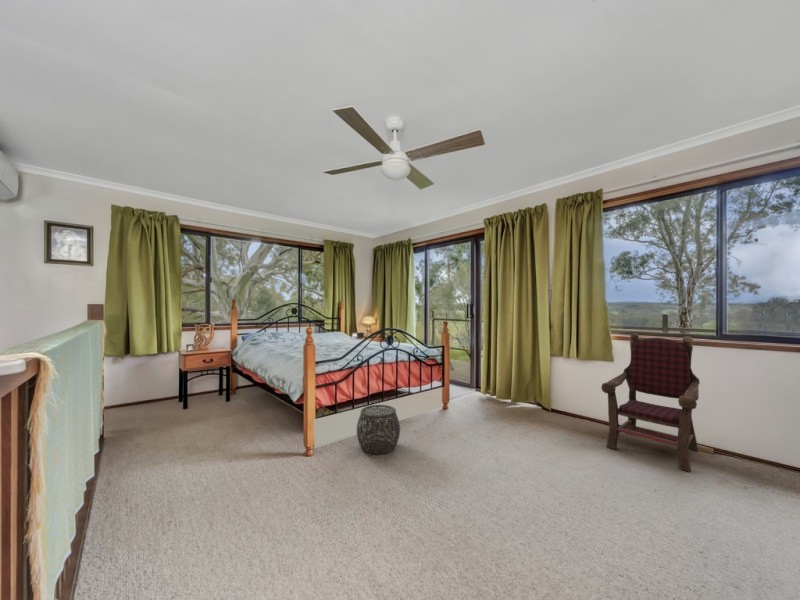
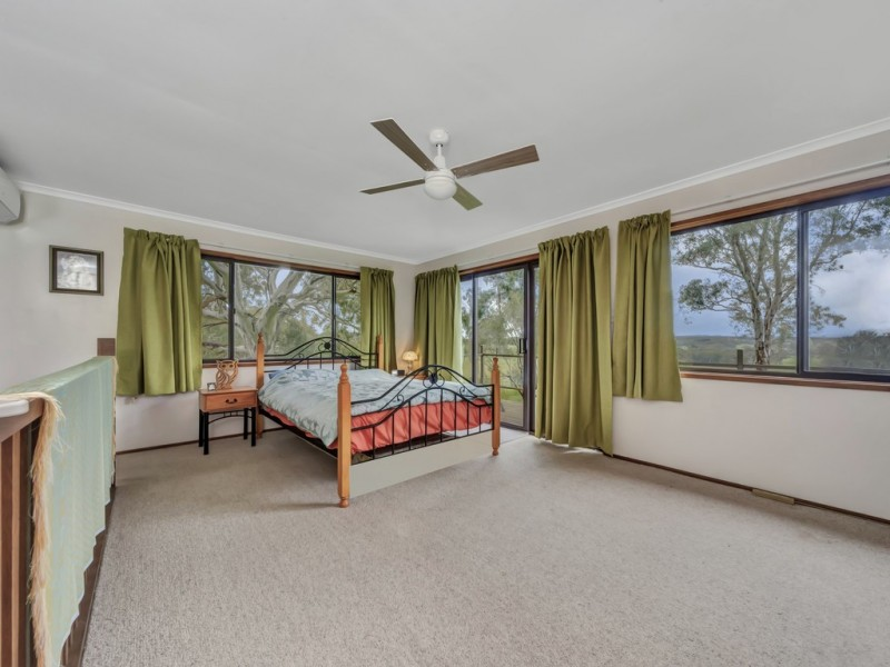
- woven basket (378, 428)
- armchair (652, 392)
